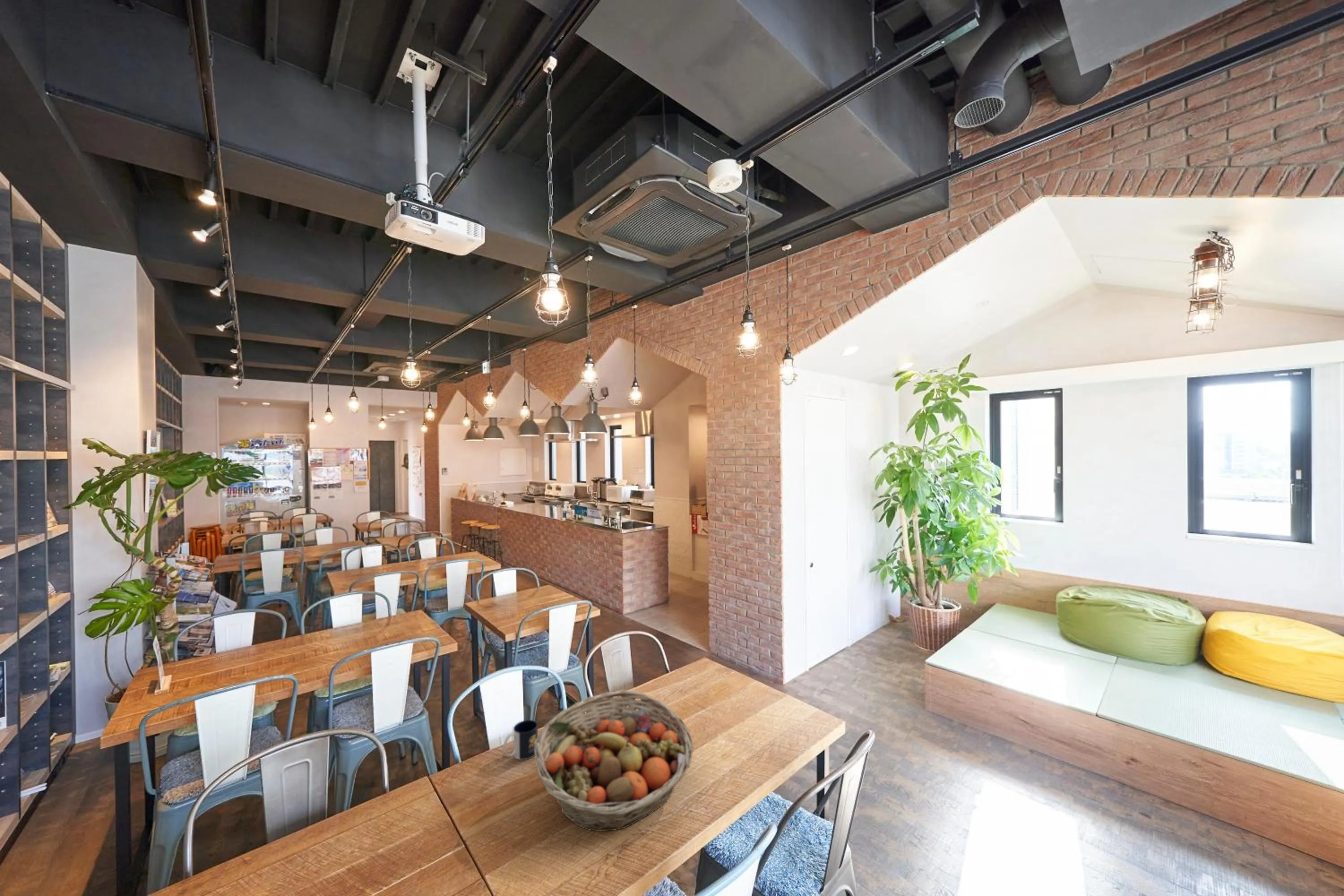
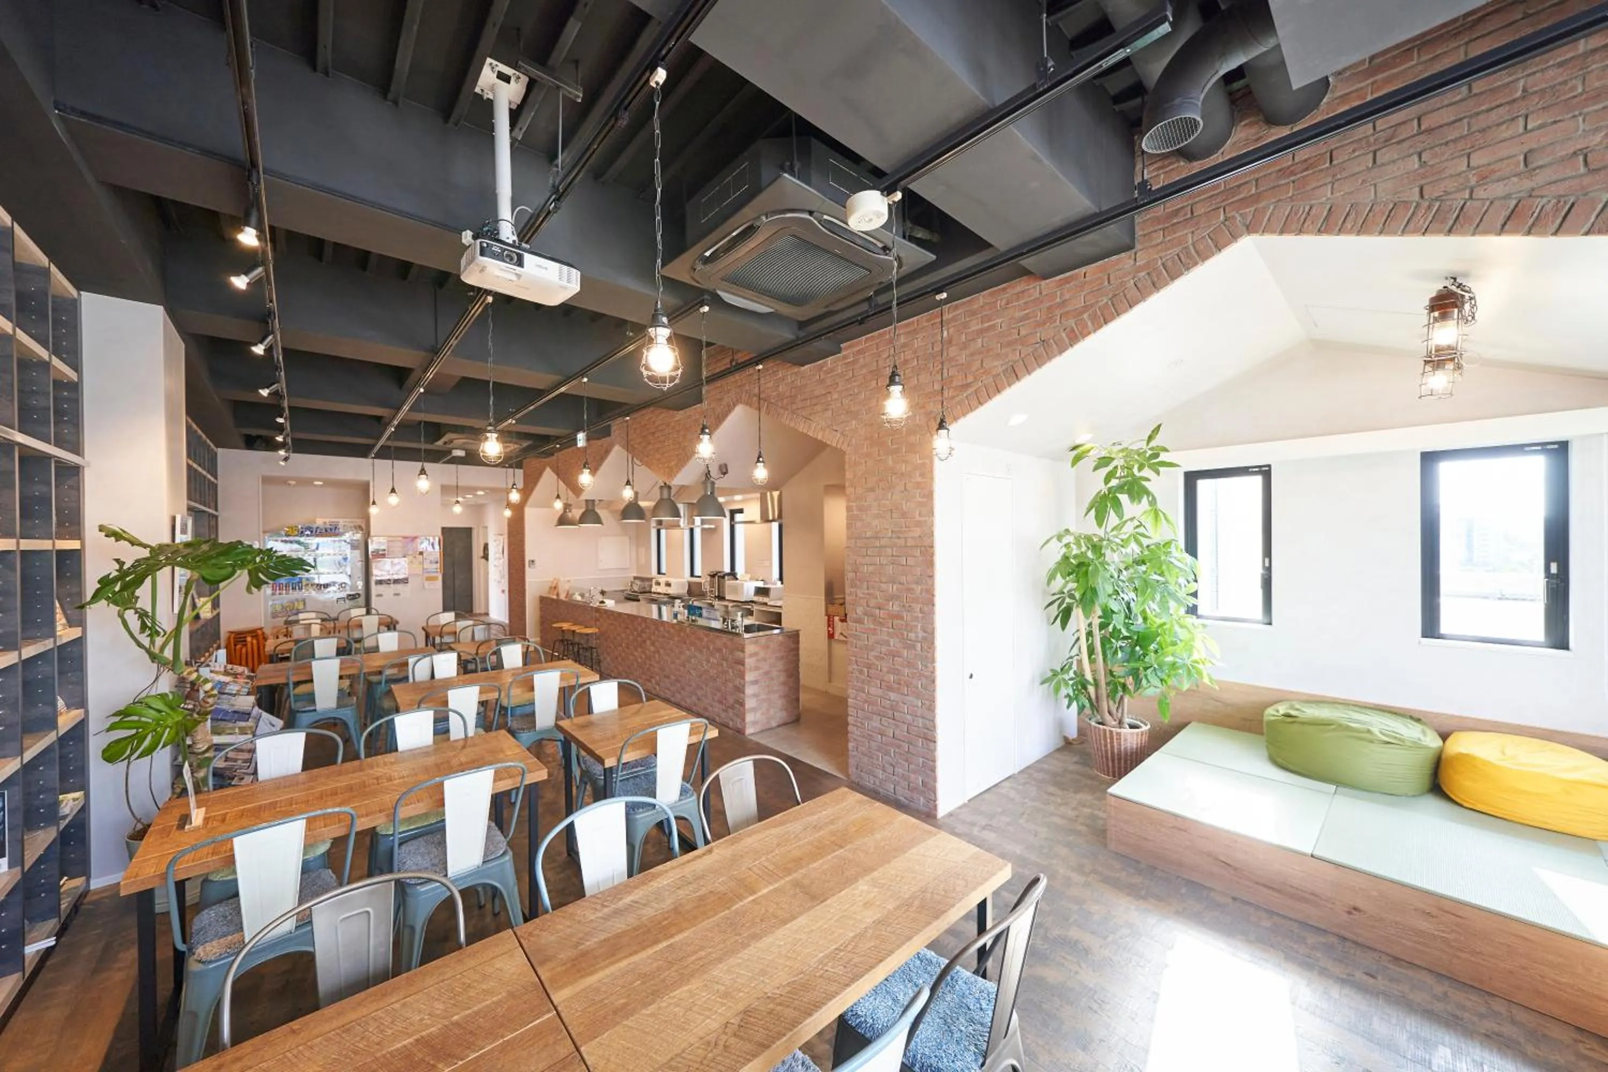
- mug (521, 741)
- fruit basket (616, 756)
